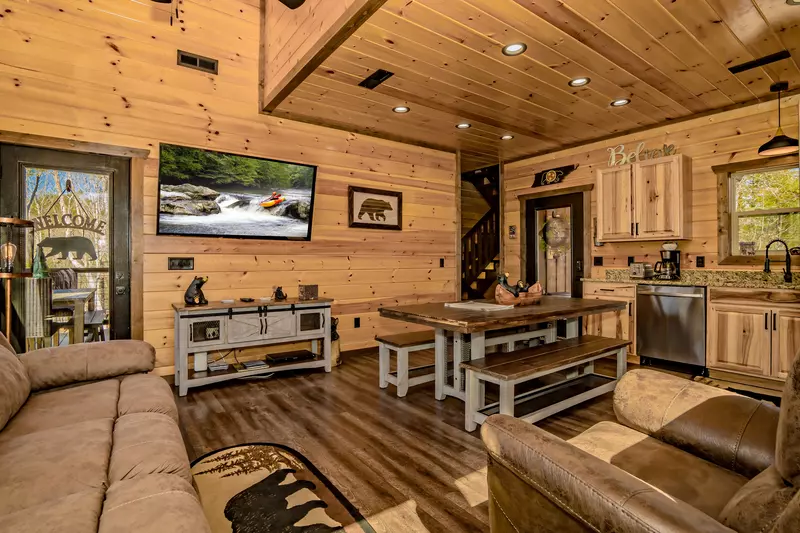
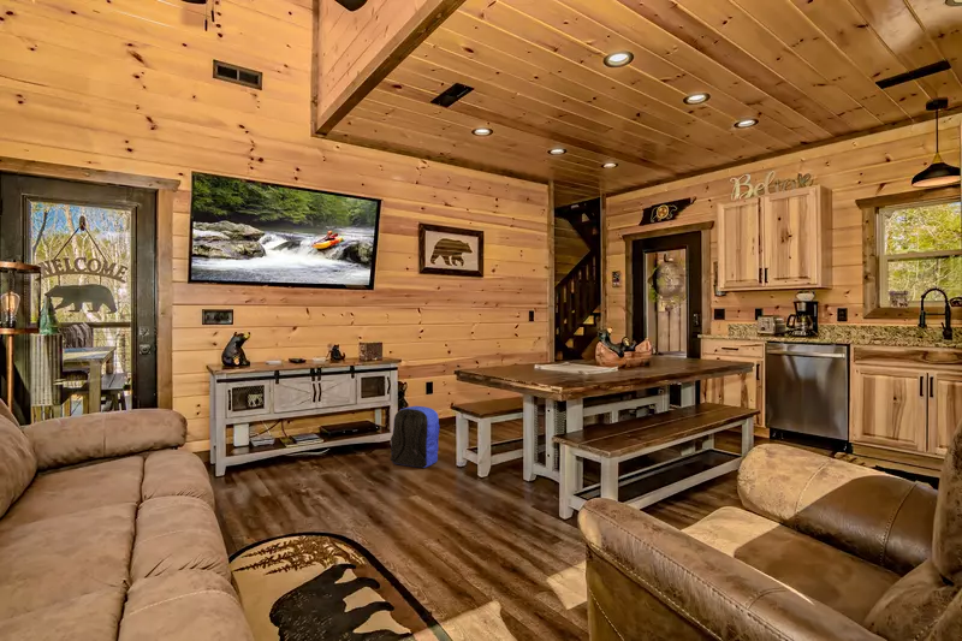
+ backpack (416, 433)
